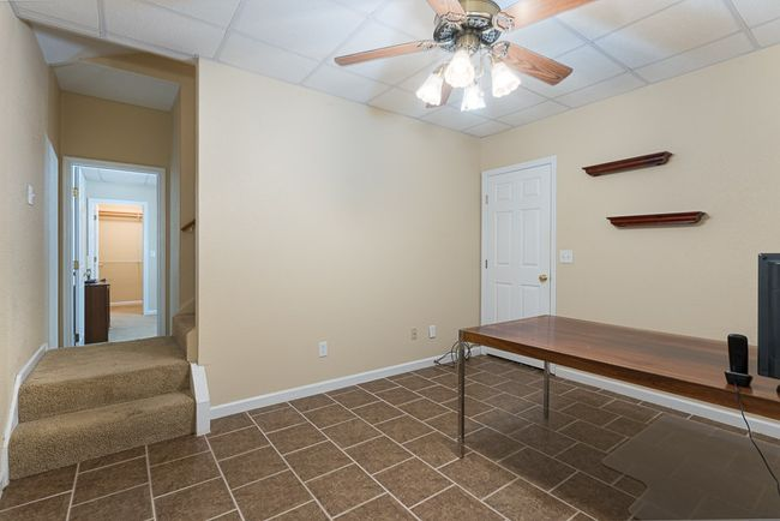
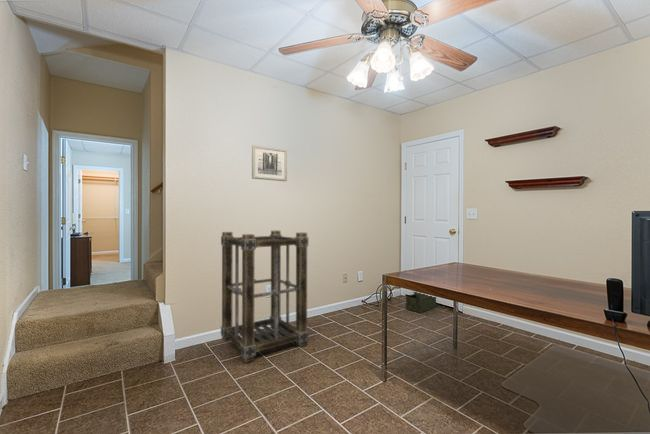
+ shelving unit (262, 282)
+ wall art (270, 163)
+ storage box (421, 297)
